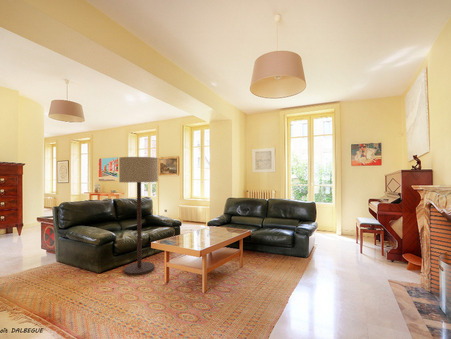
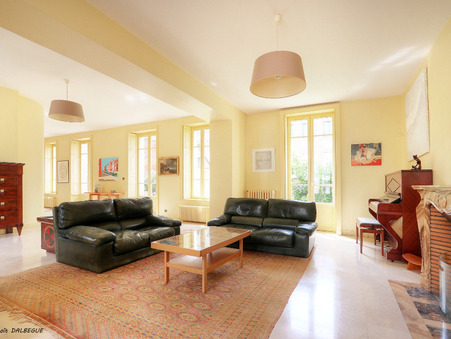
- floor lamp (139, 213)
